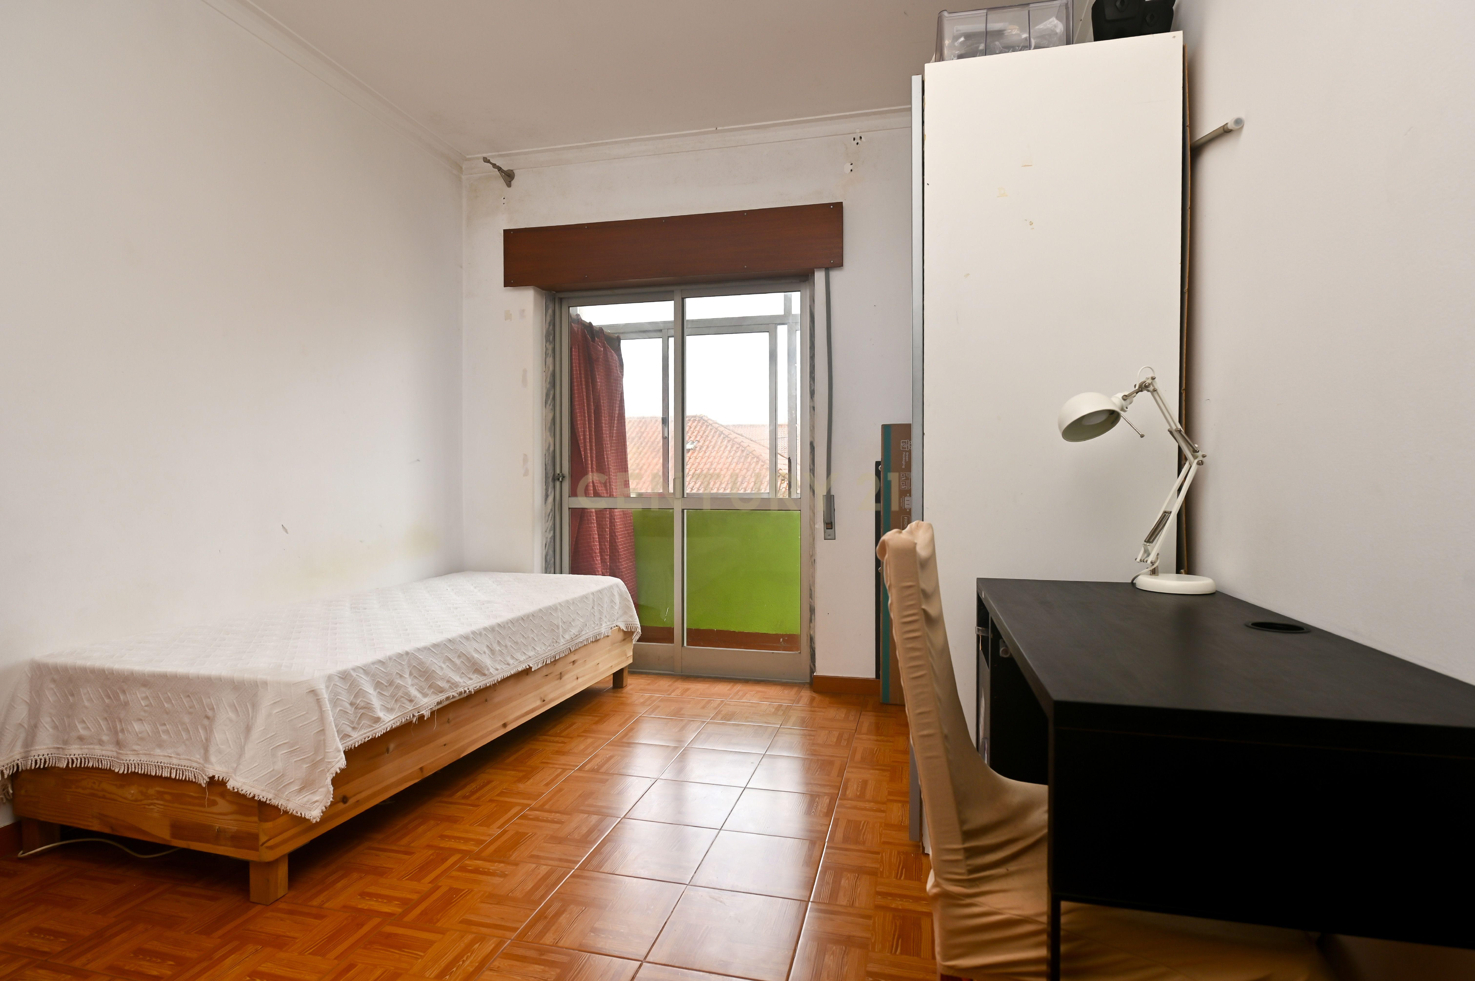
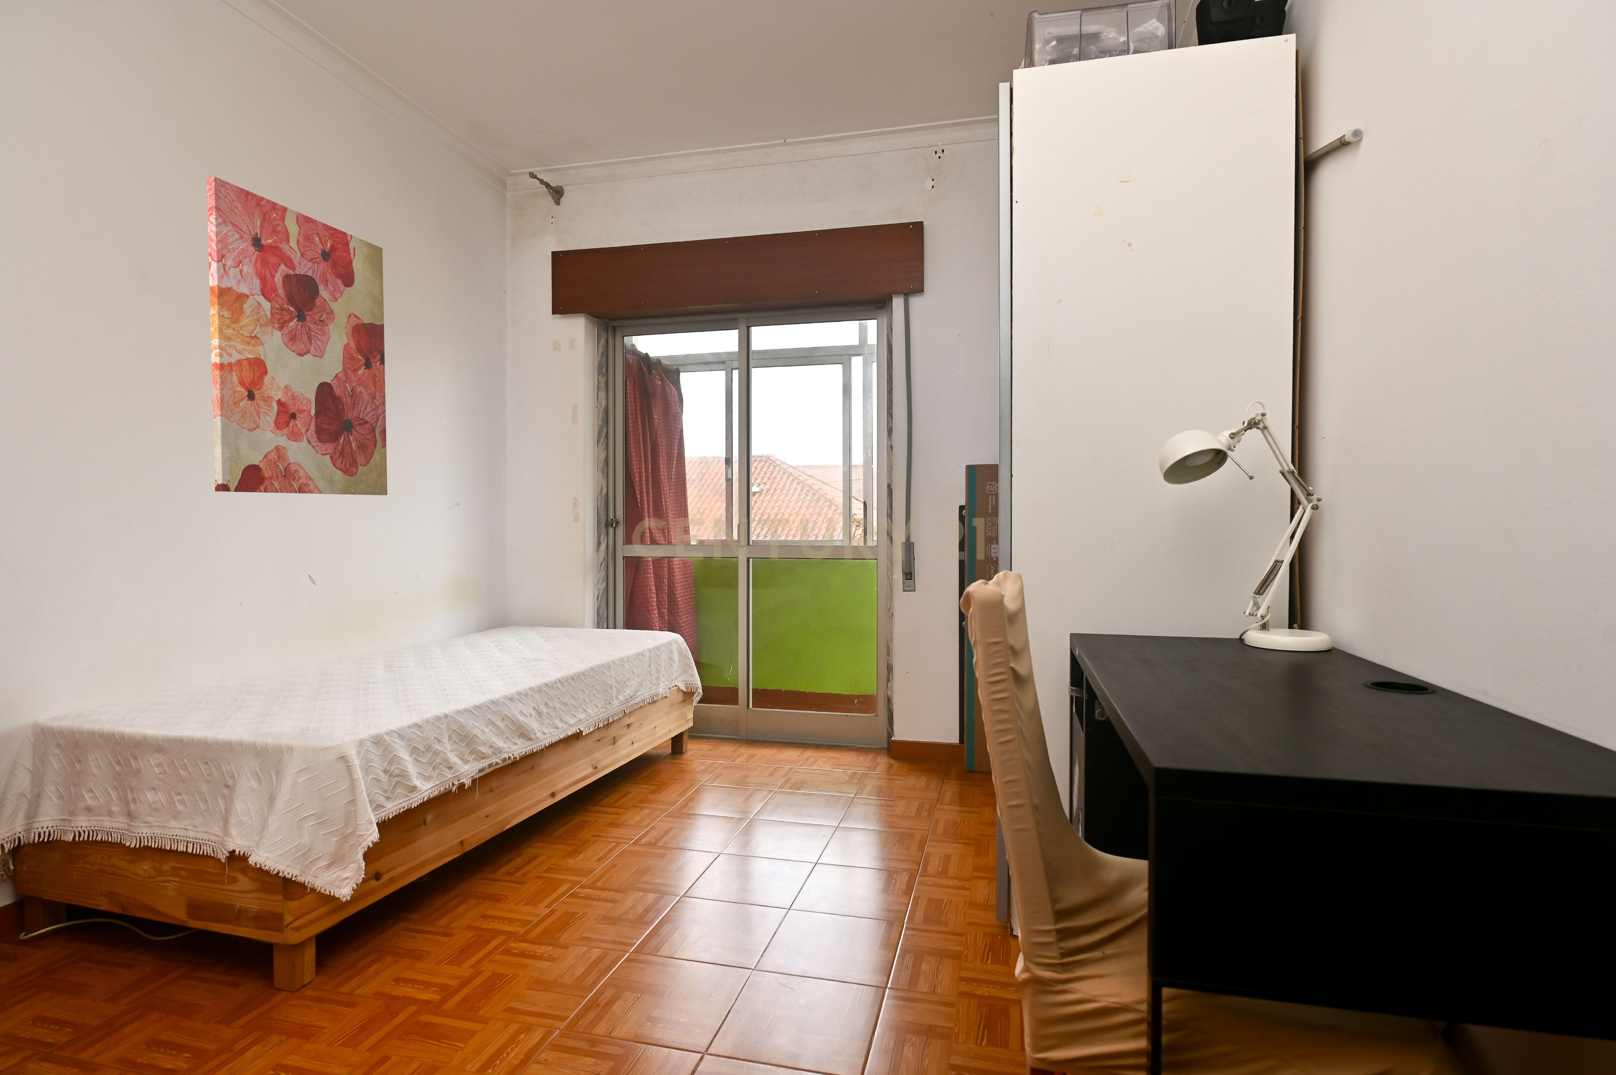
+ wall art (308, 356)
